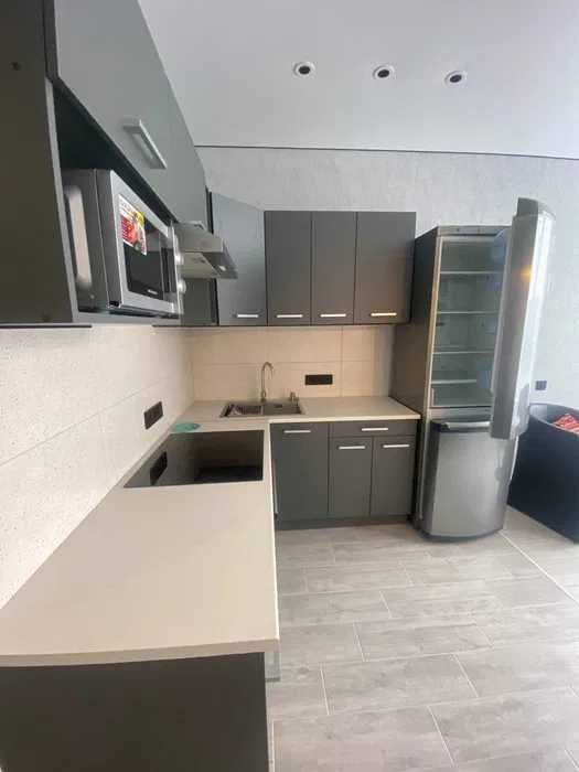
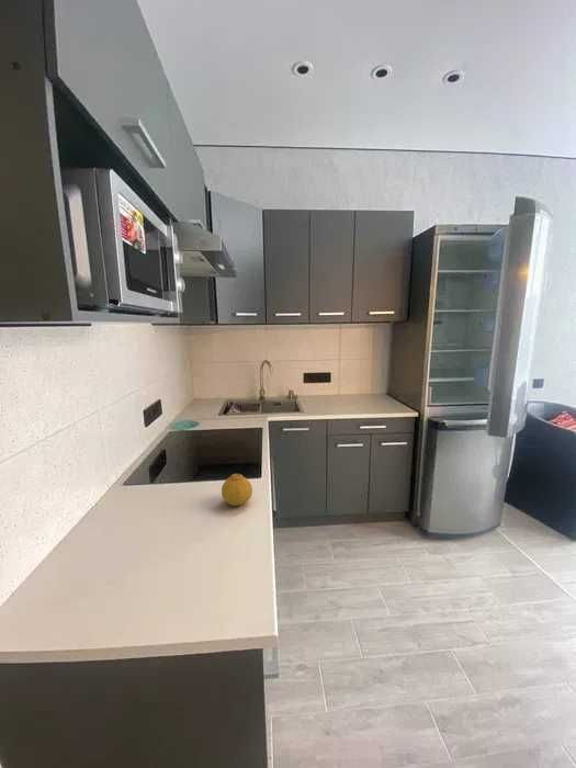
+ fruit (237, 488)
